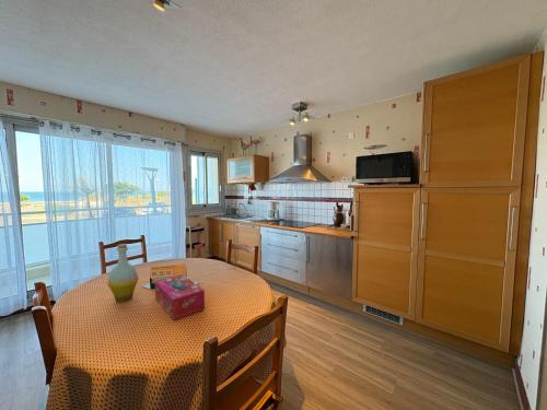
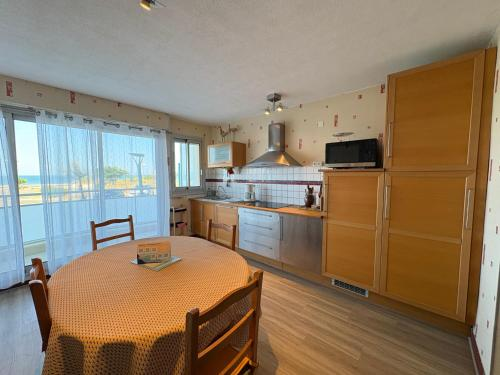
- bottle (123, 271)
- tissue box (178, 294)
